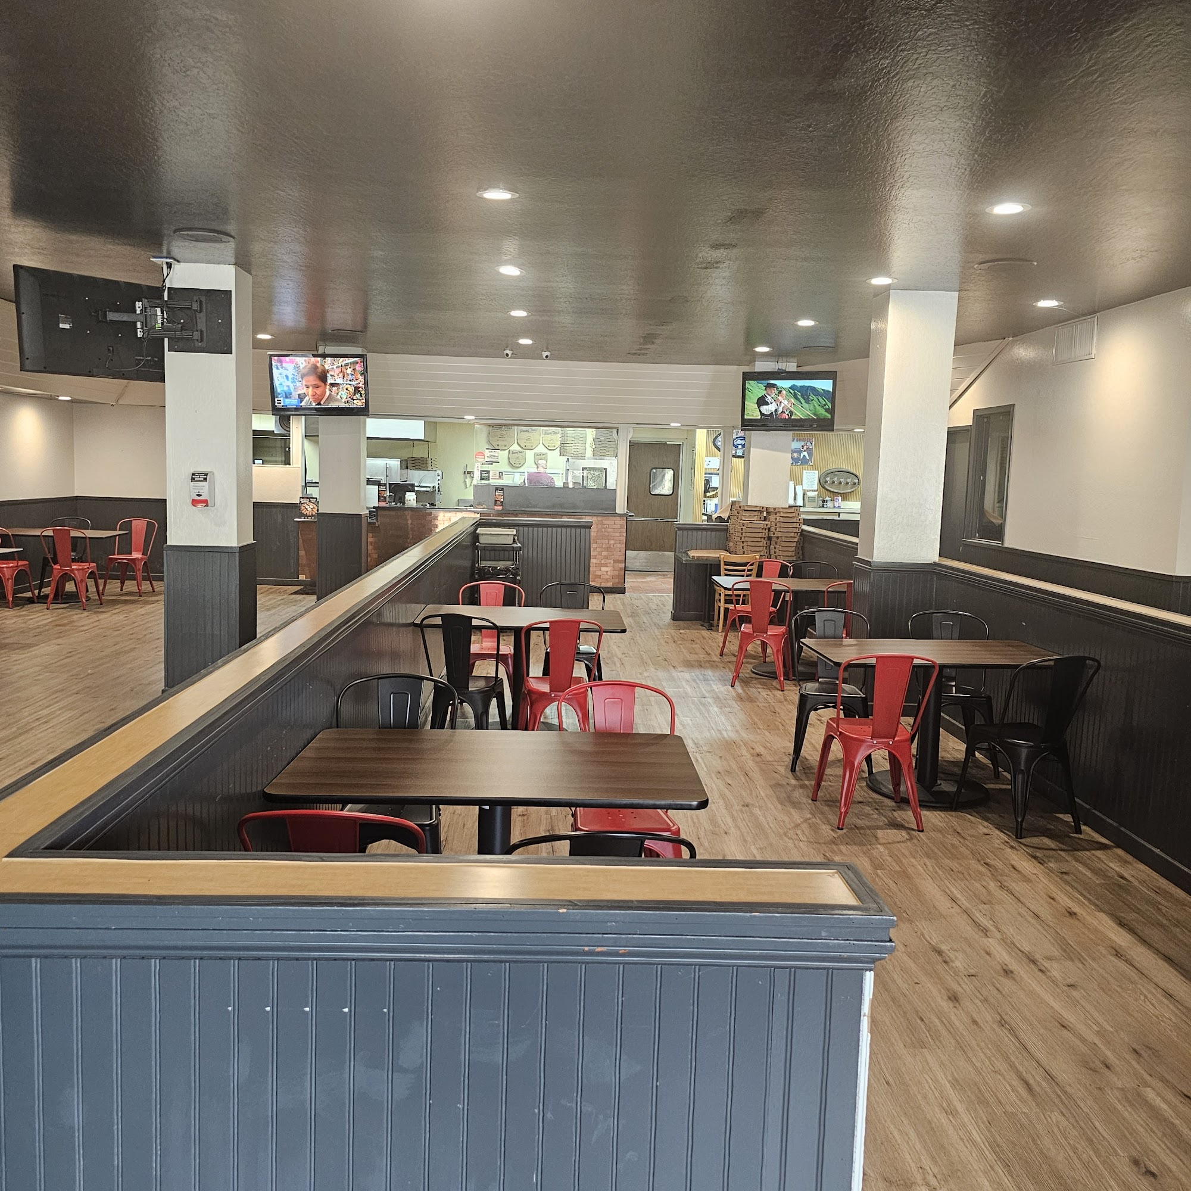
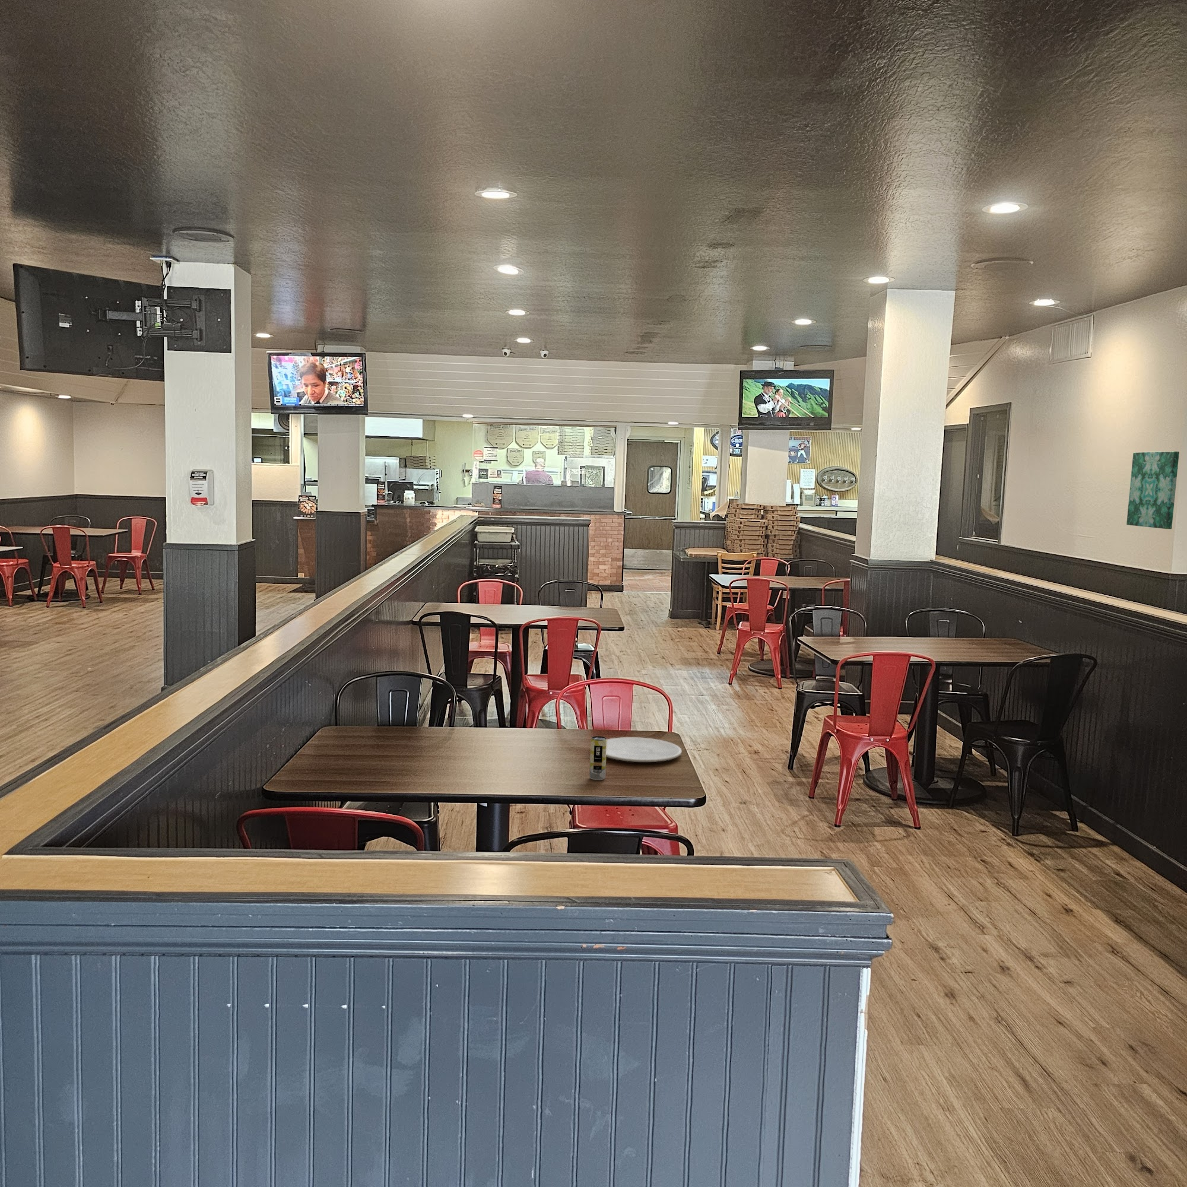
+ wall art (1152, 489)
+ plate (637, 750)
+ beverage can (598, 758)
